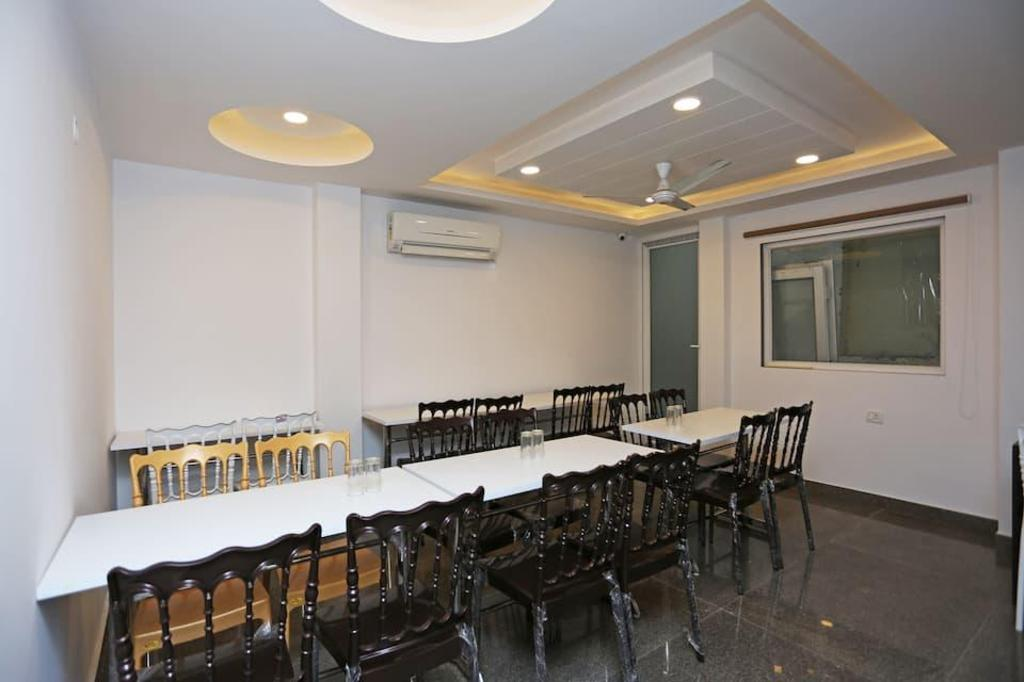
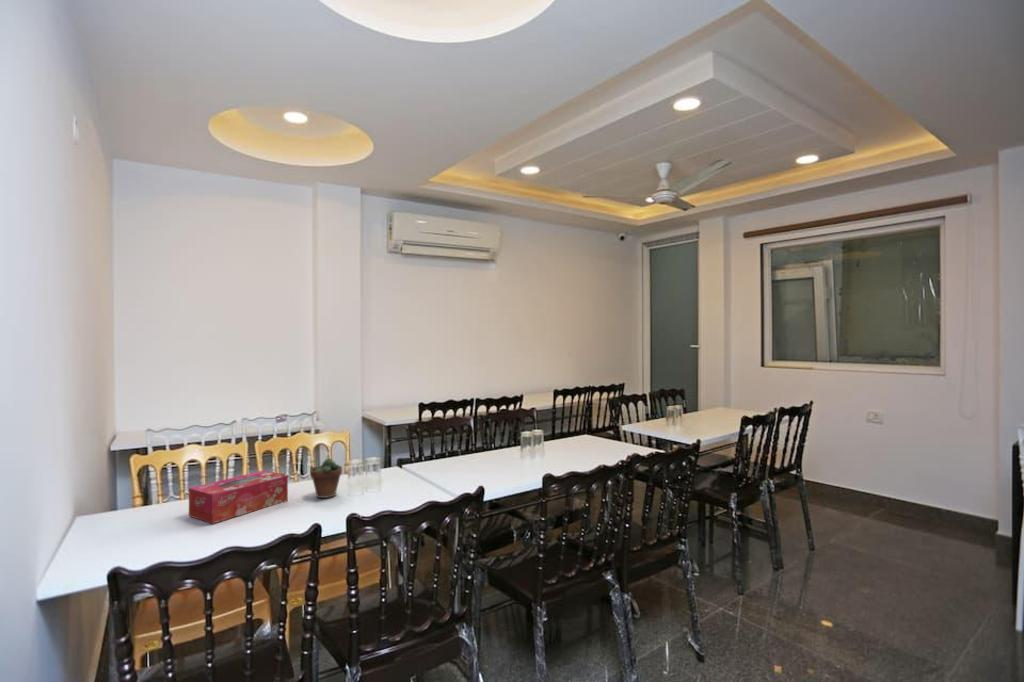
+ succulent plant (326, 470)
+ tissue box (240, 494)
